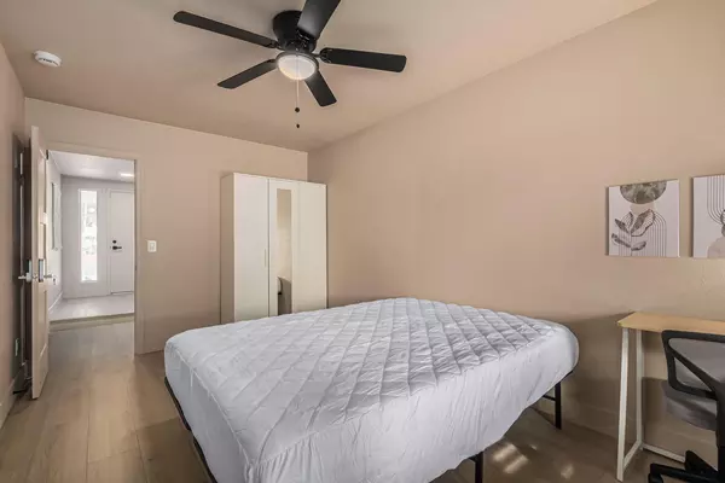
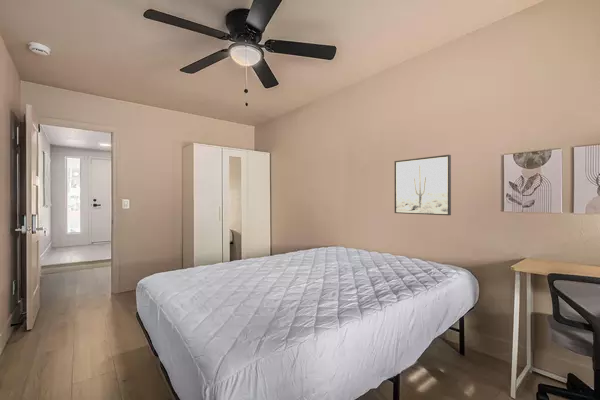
+ wall art (420, 186)
